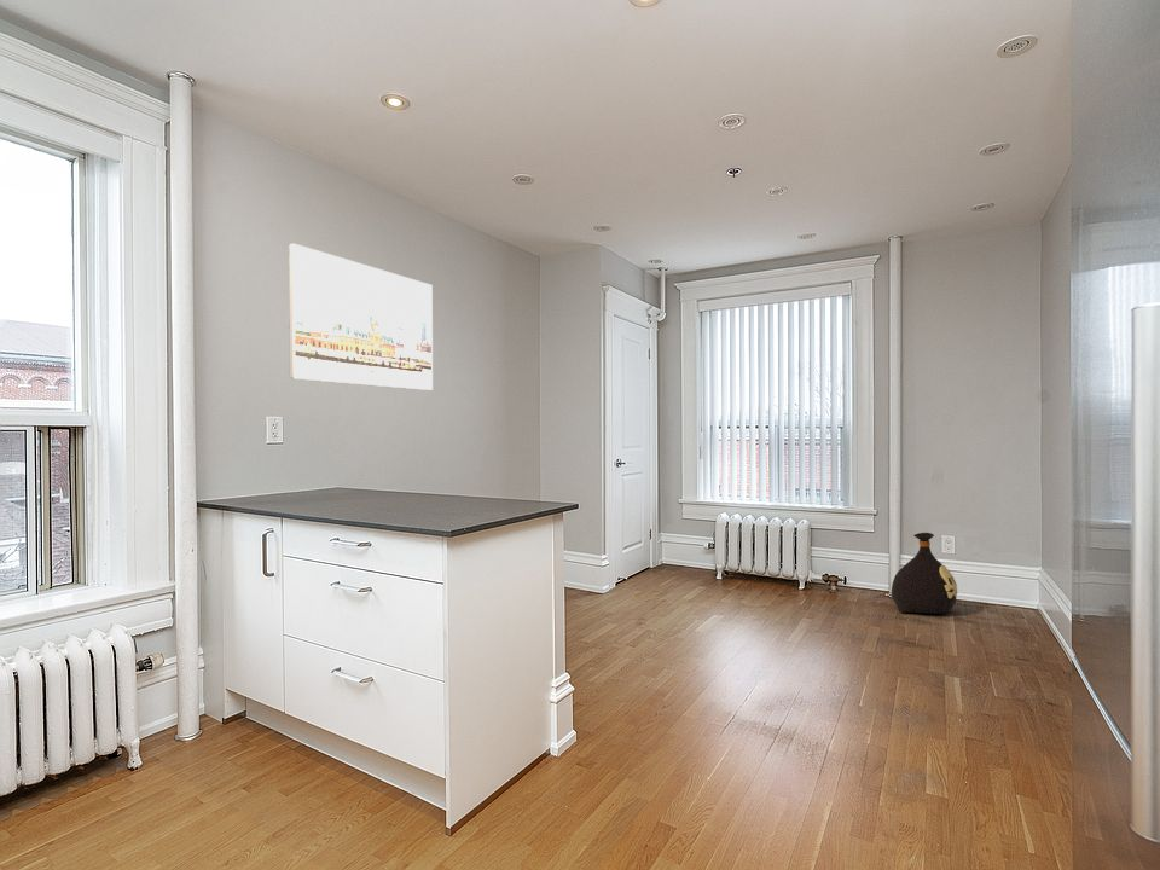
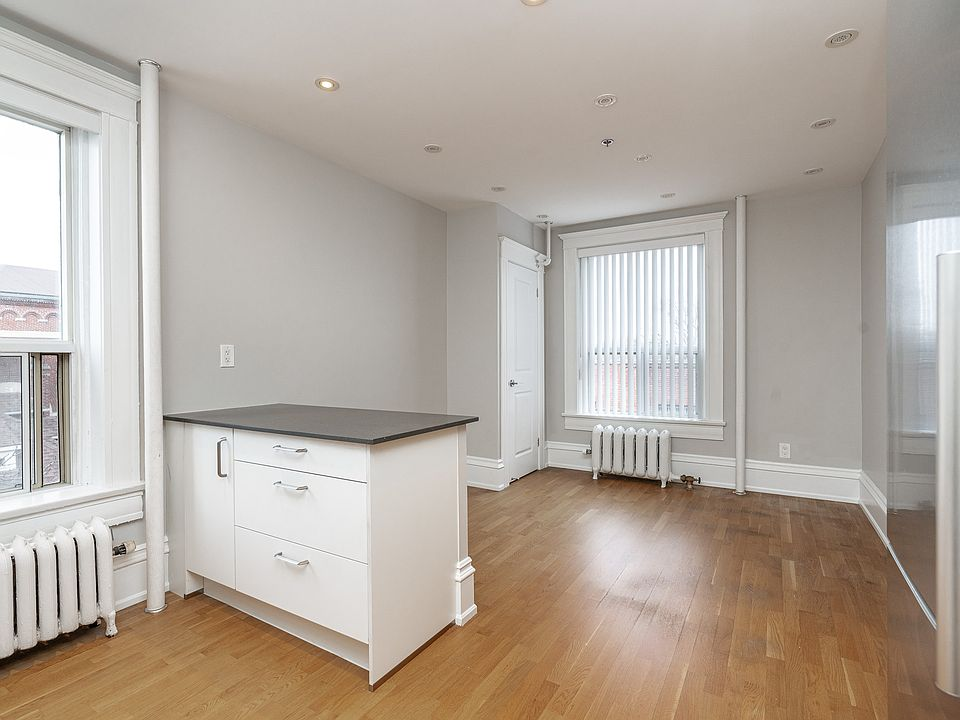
- bag (923, 570)
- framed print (369, 325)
